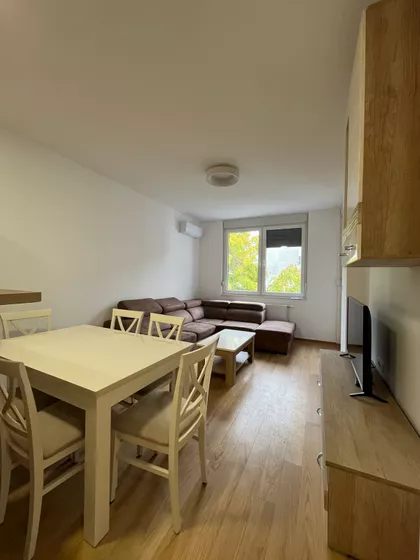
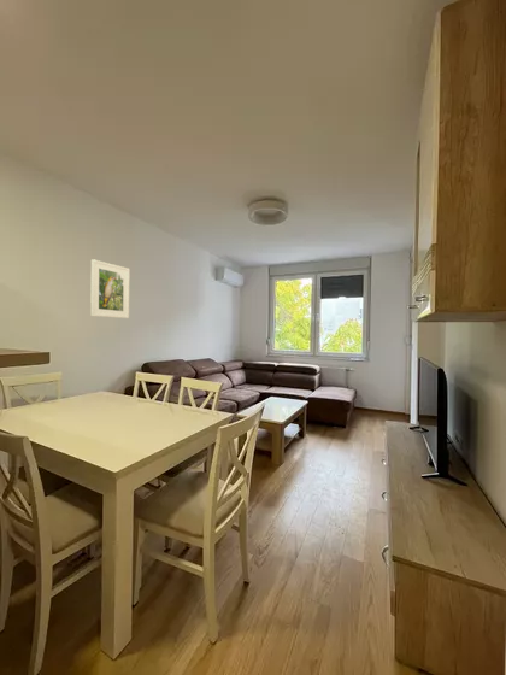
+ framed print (111, 290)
